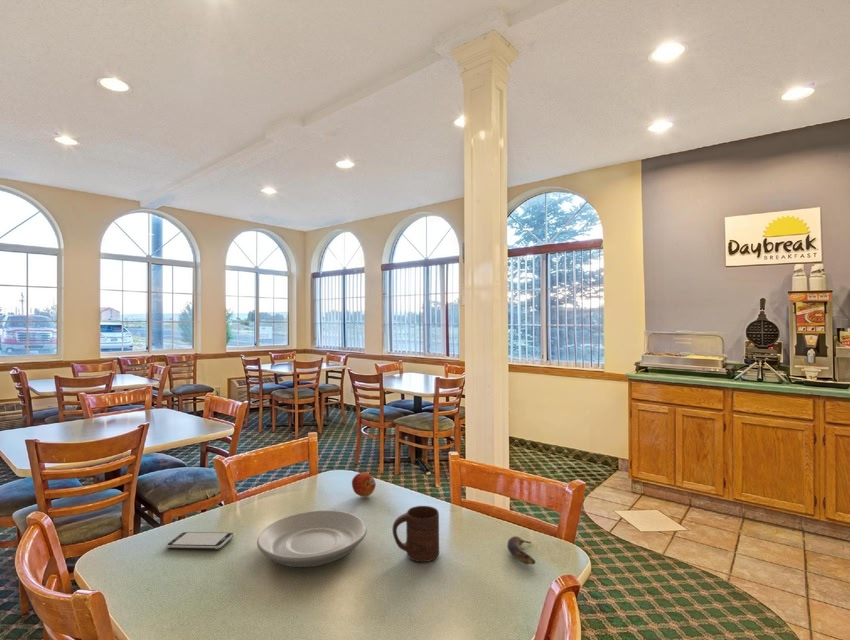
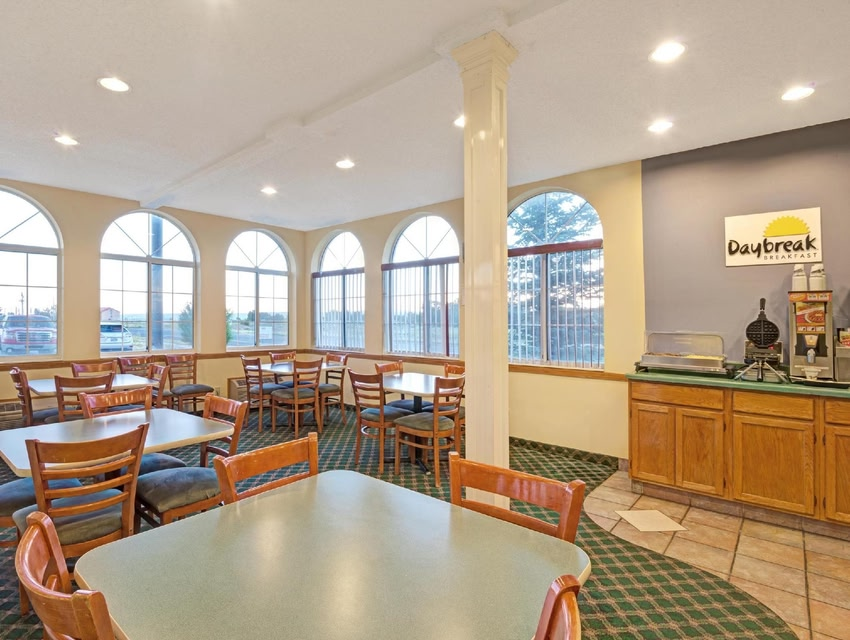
- cup (418, 534)
- fruit (364, 484)
- smartphone (200, 540)
- banana (521, 550)
- plate (313, 539)
